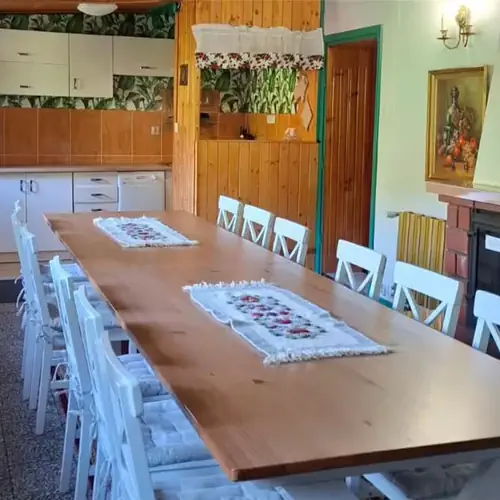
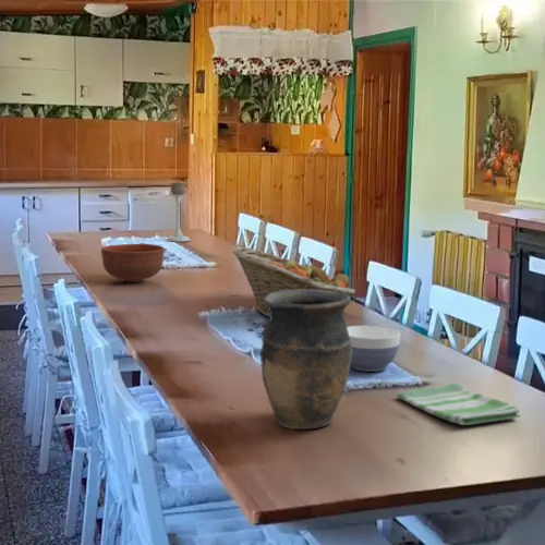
+ bowl (133, 264)
+ candle holder (178, 211)
+ dish towel (457, 402)
+ vase (305, 360)
+ fruit basket (292, 281)
+ bowl (368, 349)
